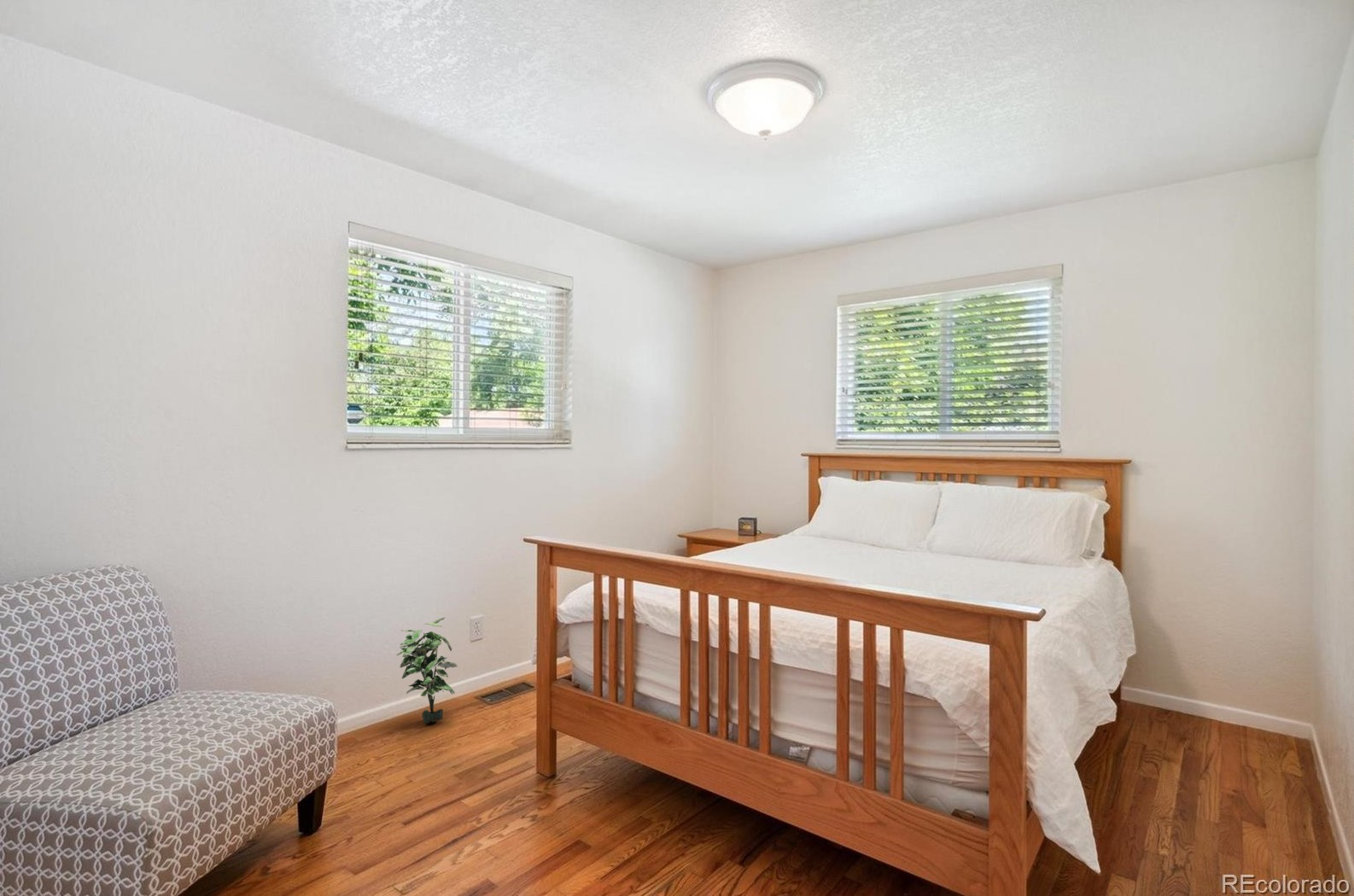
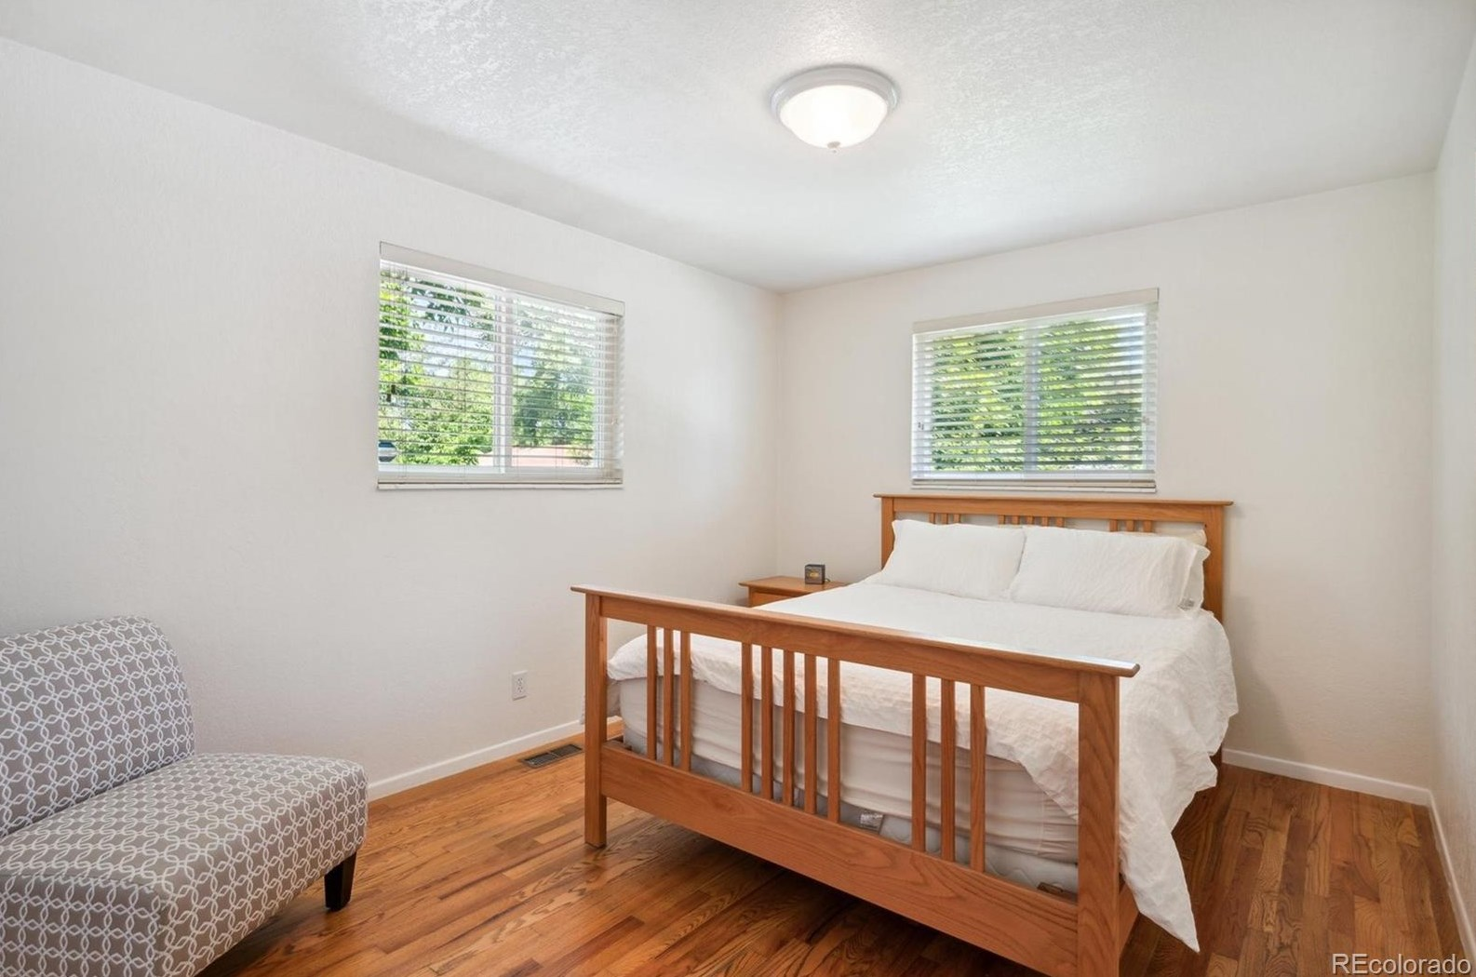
- potted plant (426, 671)
